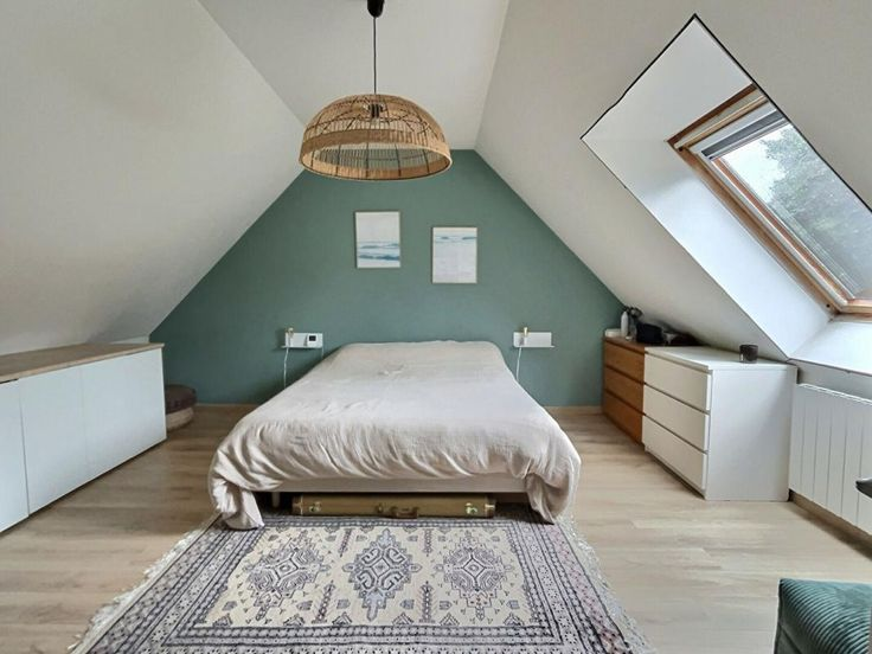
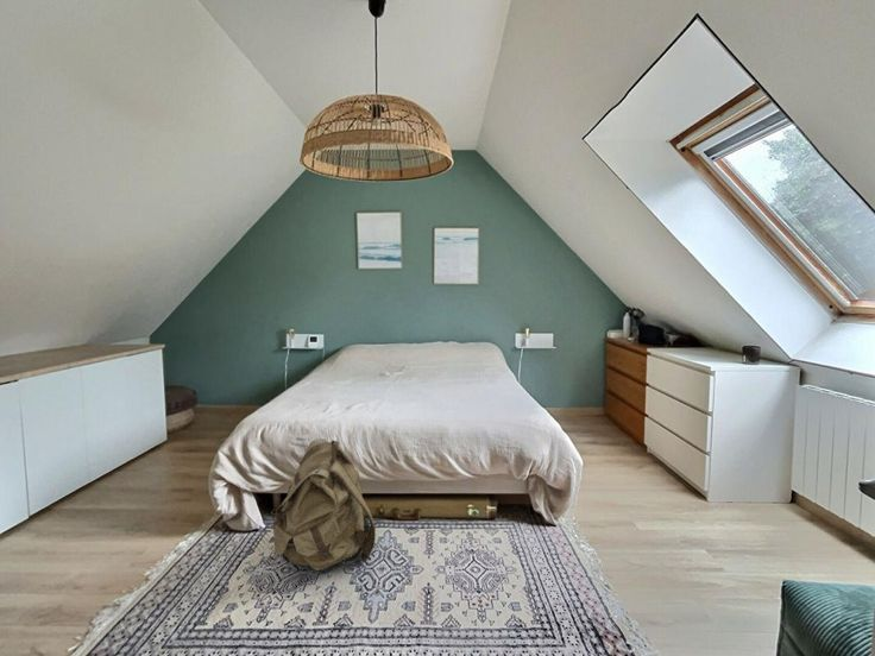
+ backpack (329, 493)
